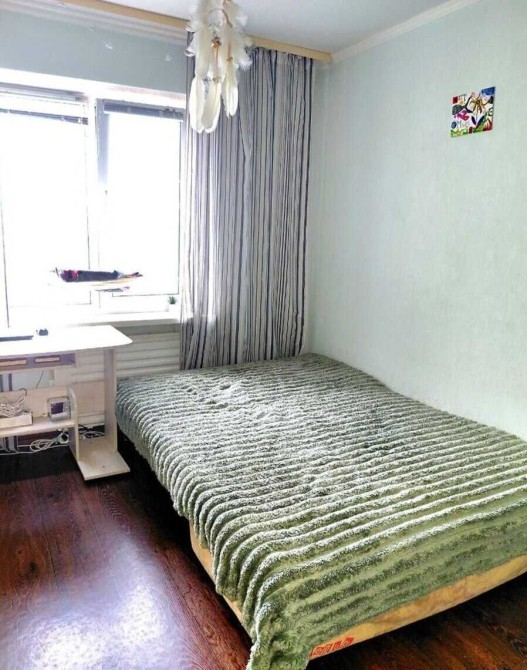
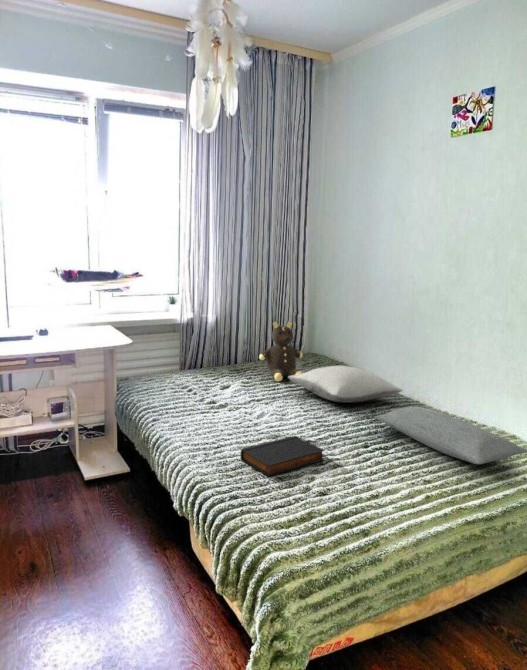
+ book (282, 454)
+ pillow (444, 433)
+ pillow (344, 383)
+ teddy bear (284, 350)
